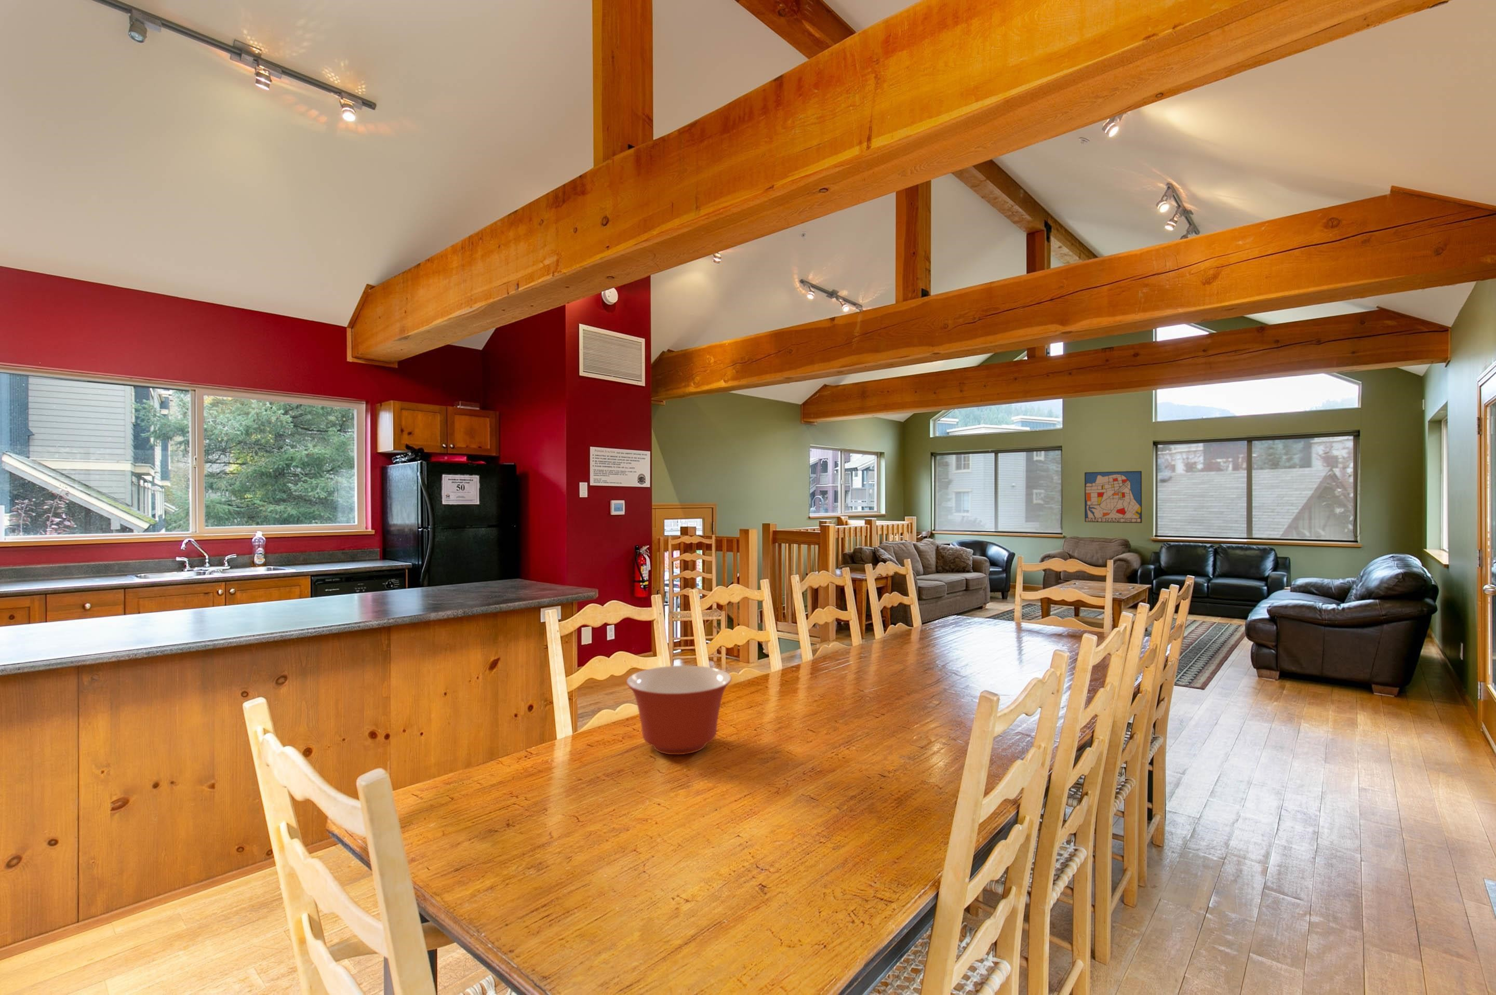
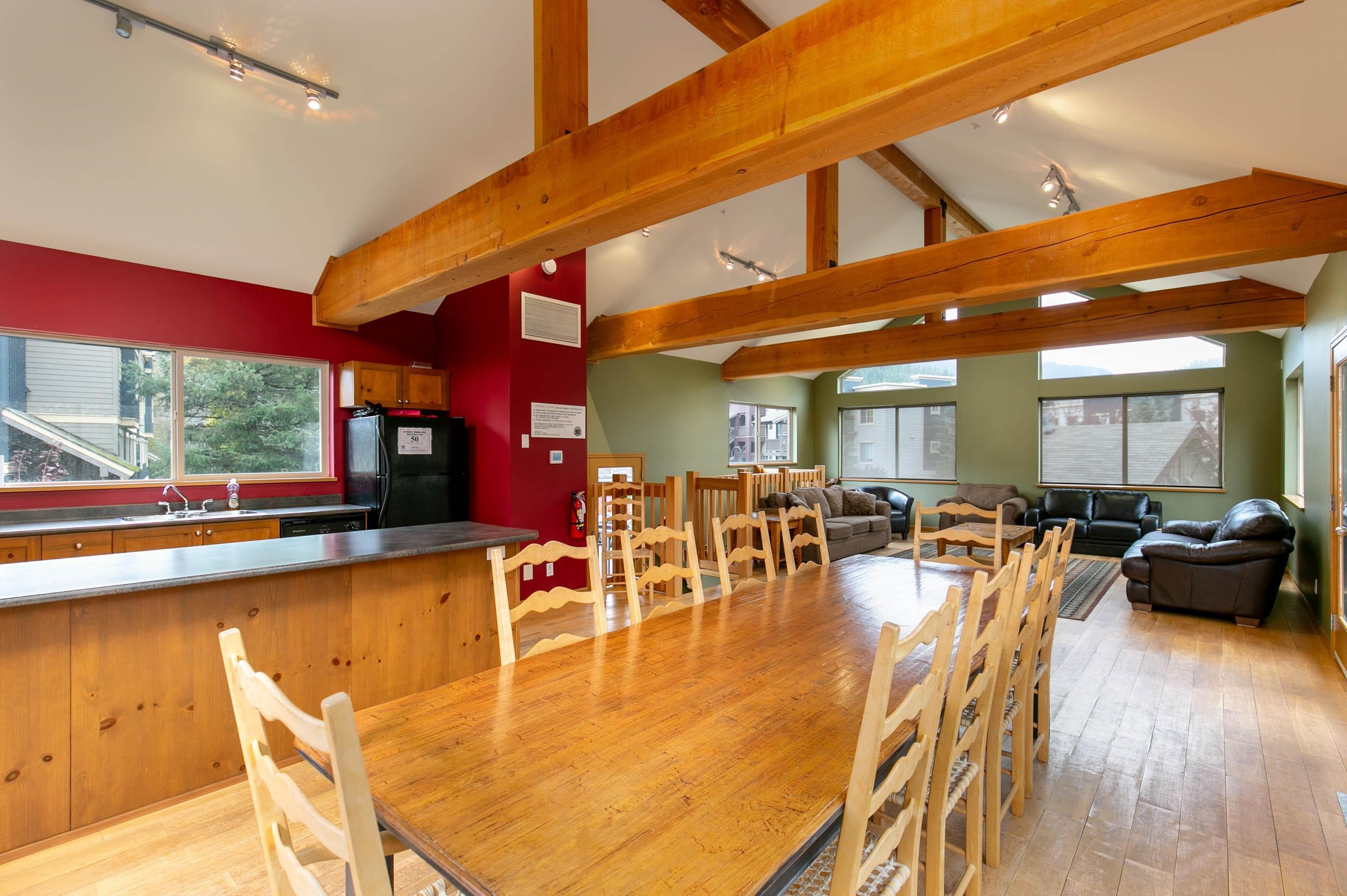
- wall art (1112, 498)
- mixing bowl (680, 712)
